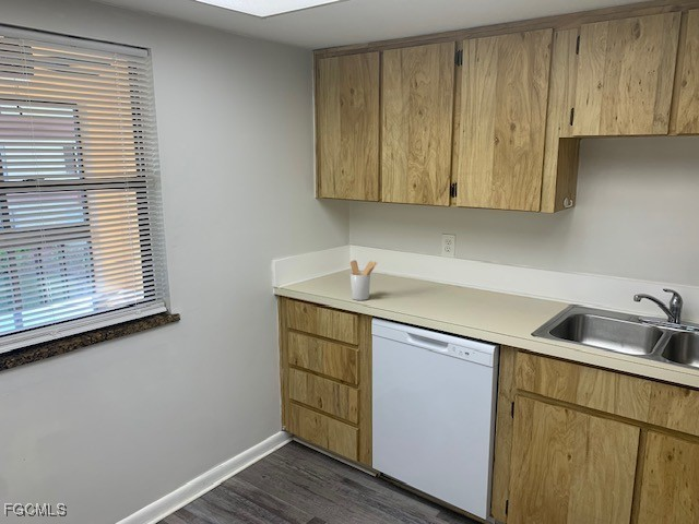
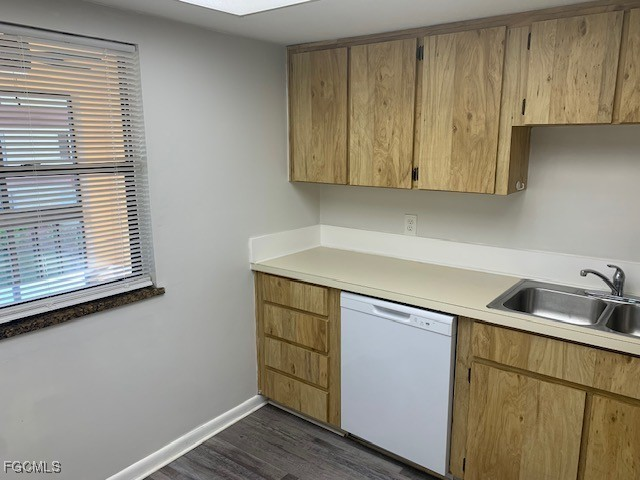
- utensil holder (364, 278)
